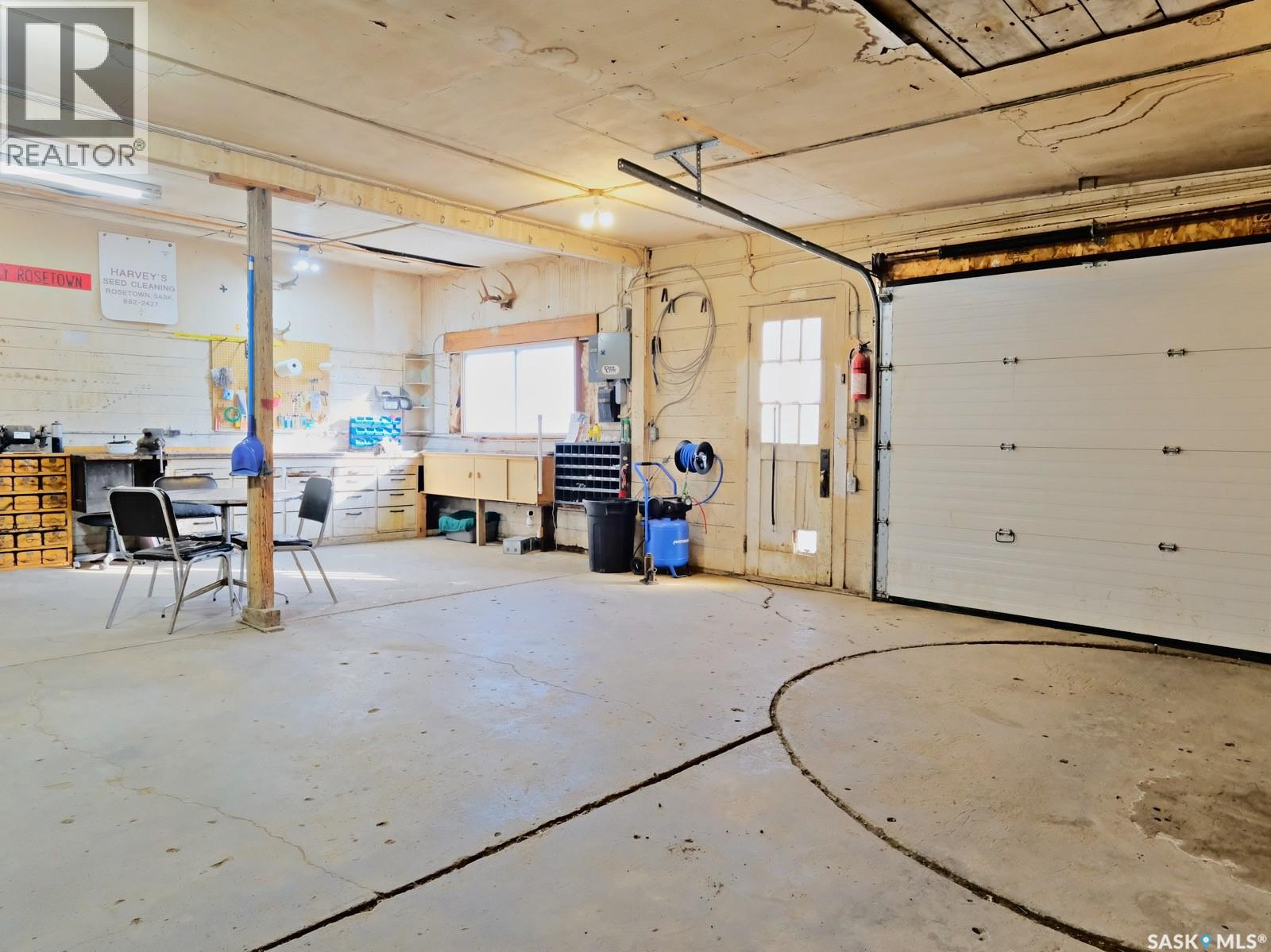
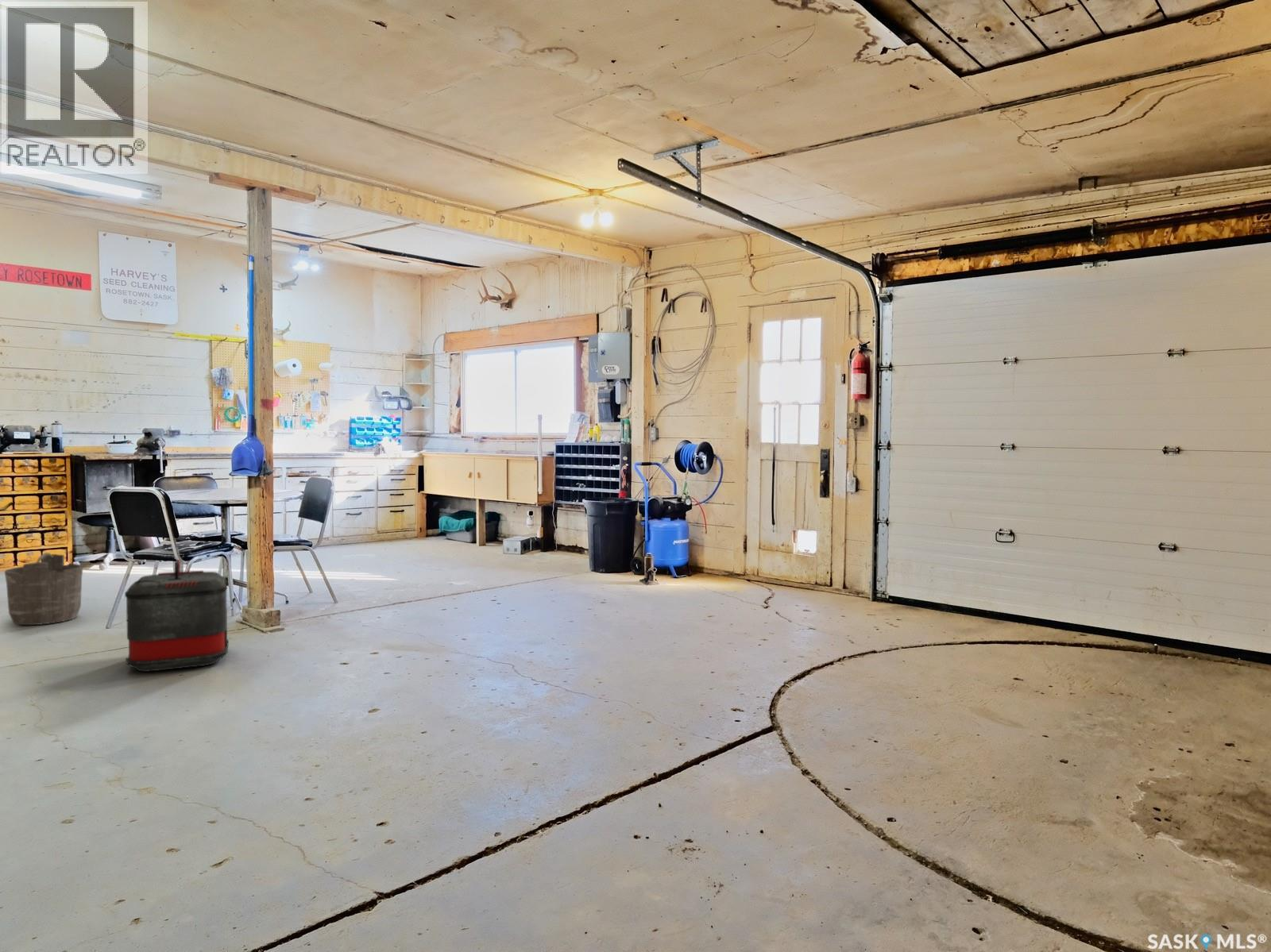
+ toolbox (179, 611)
+ bucket (44, 586)
